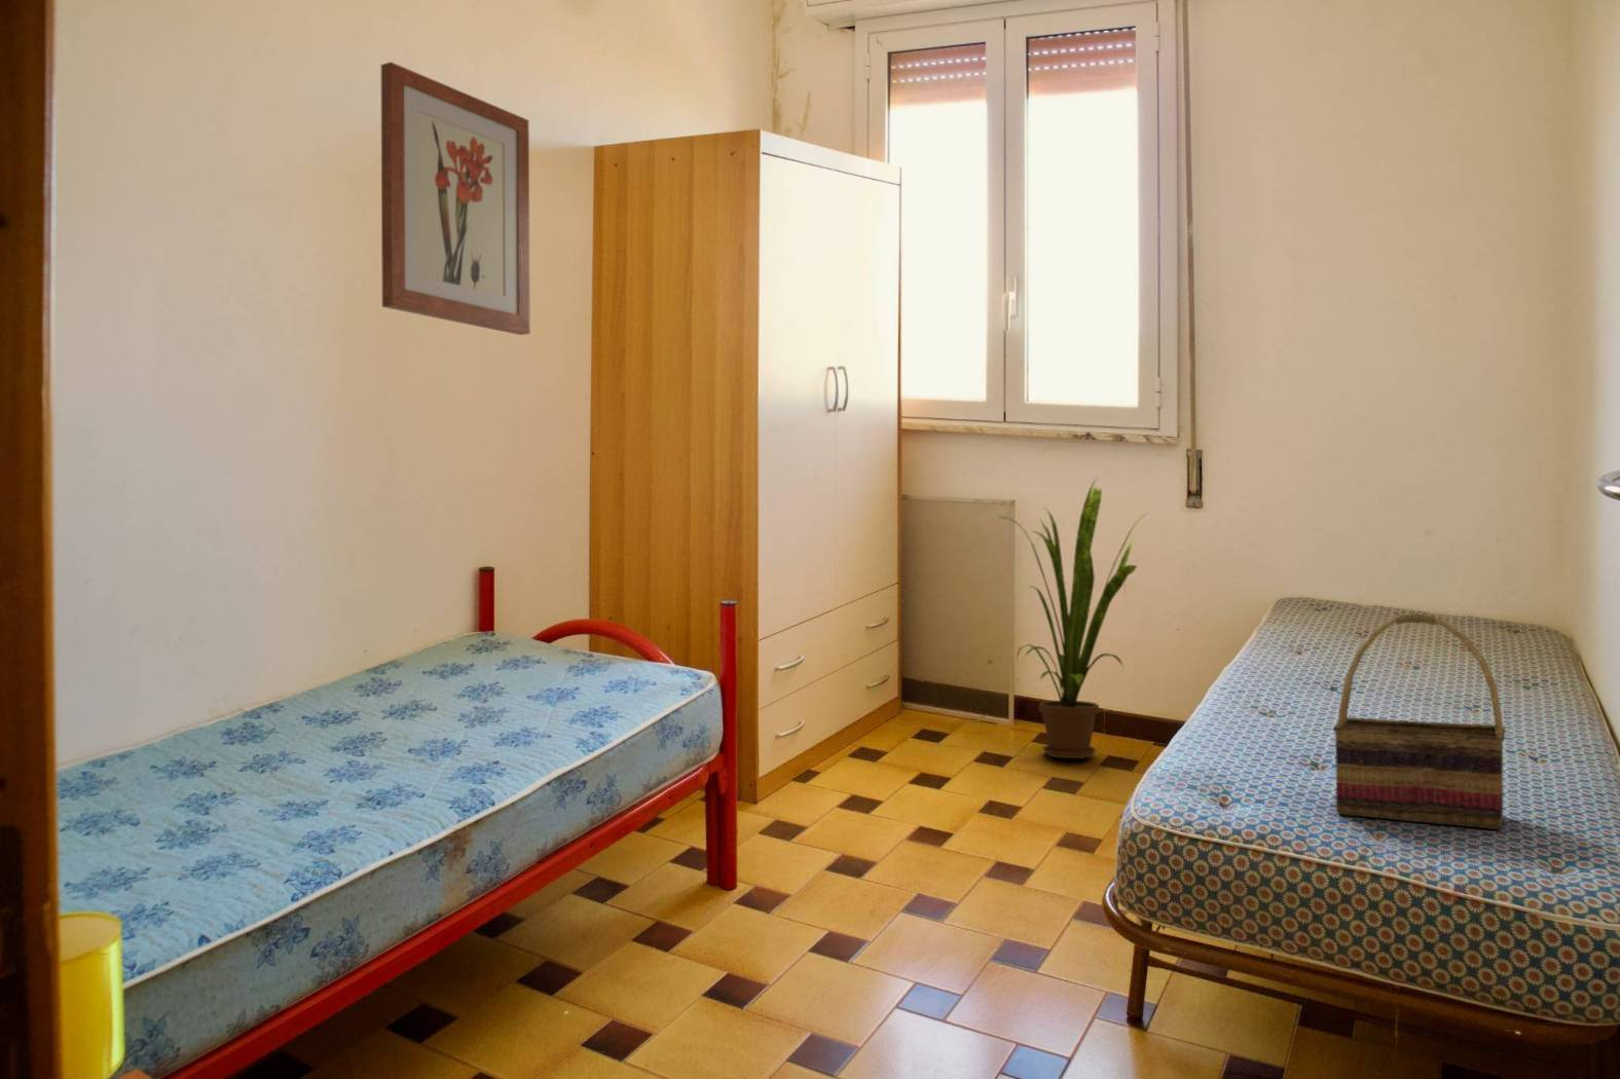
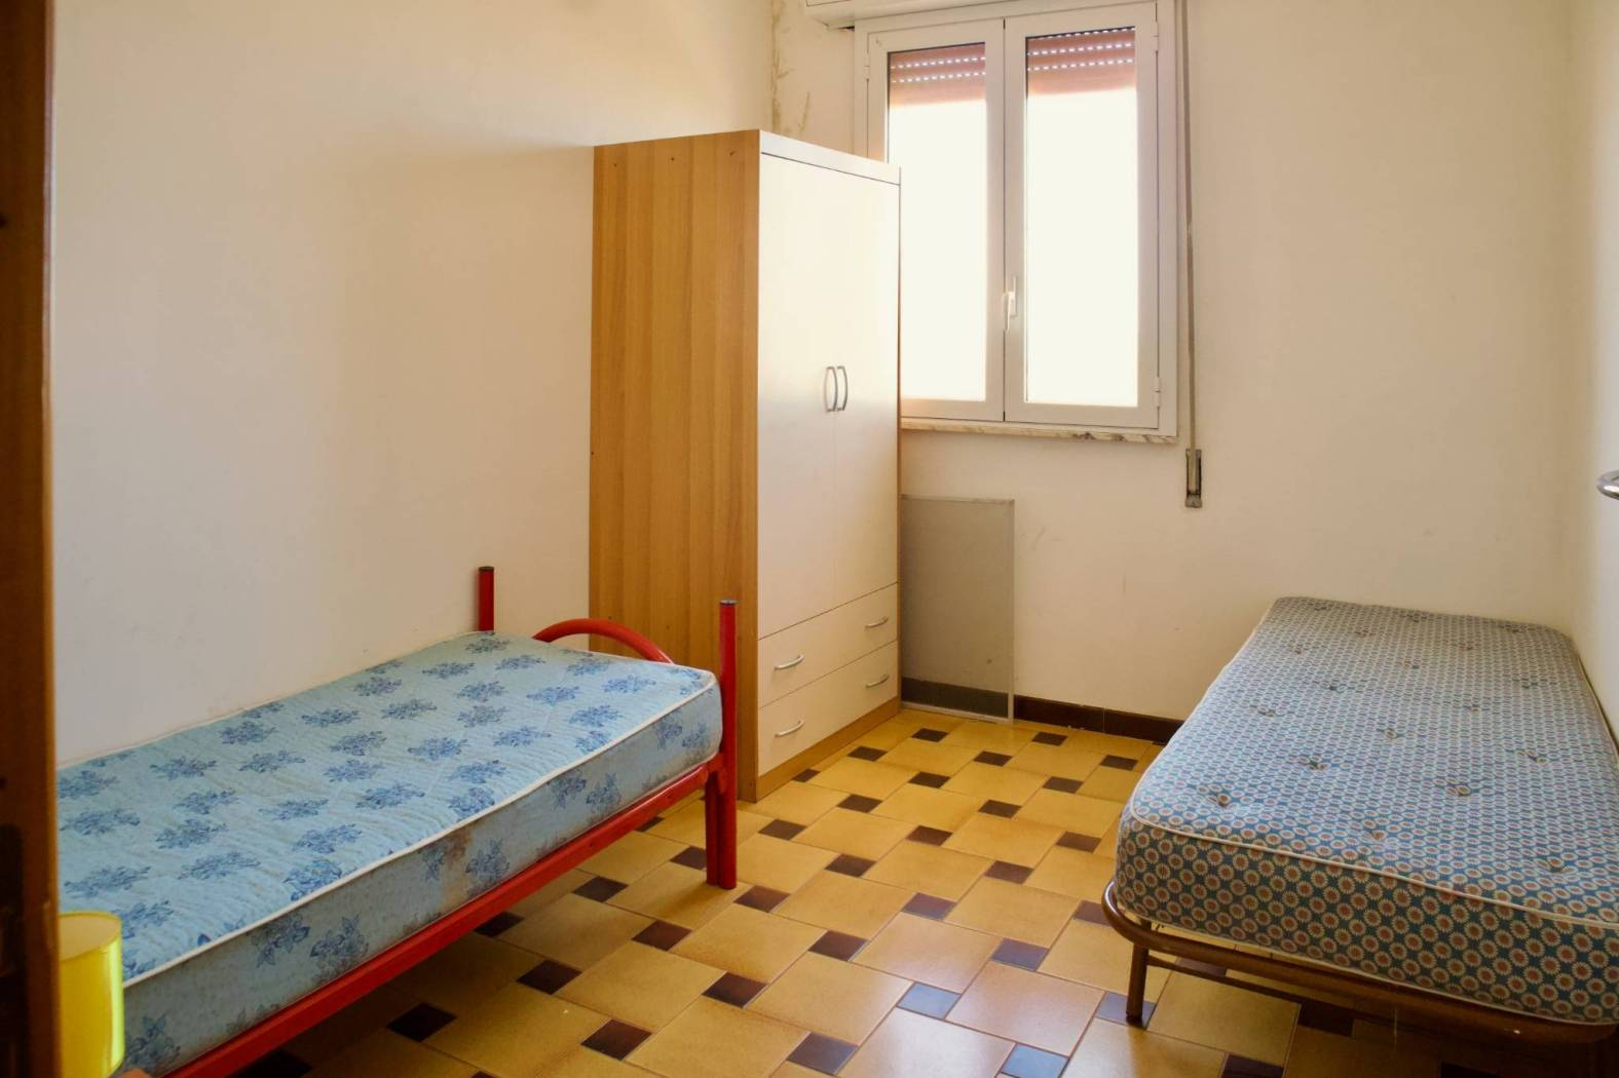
- woven basket (1418, 721)
- house plant (1068, 615)
- wall art (459, 207)
